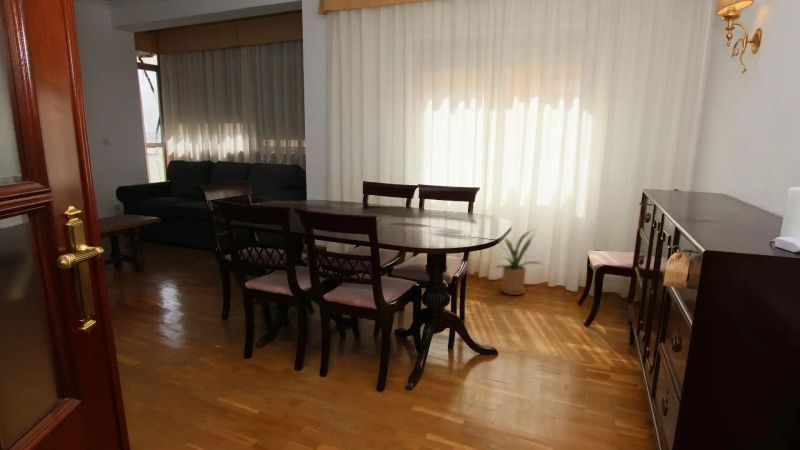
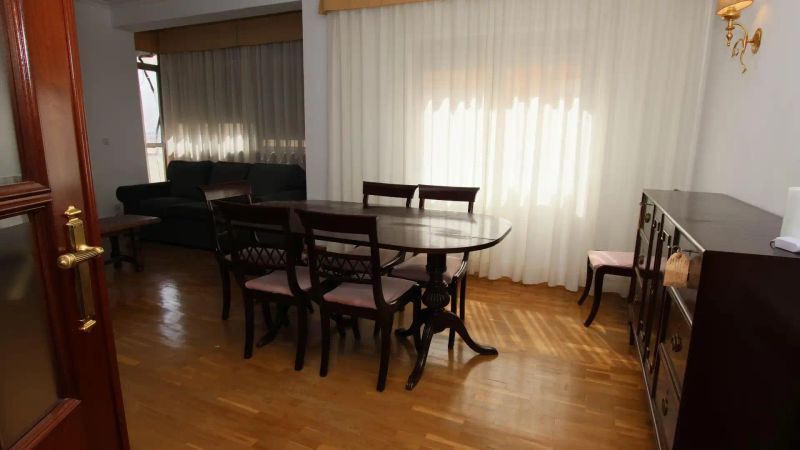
- house plant (513, 259)
